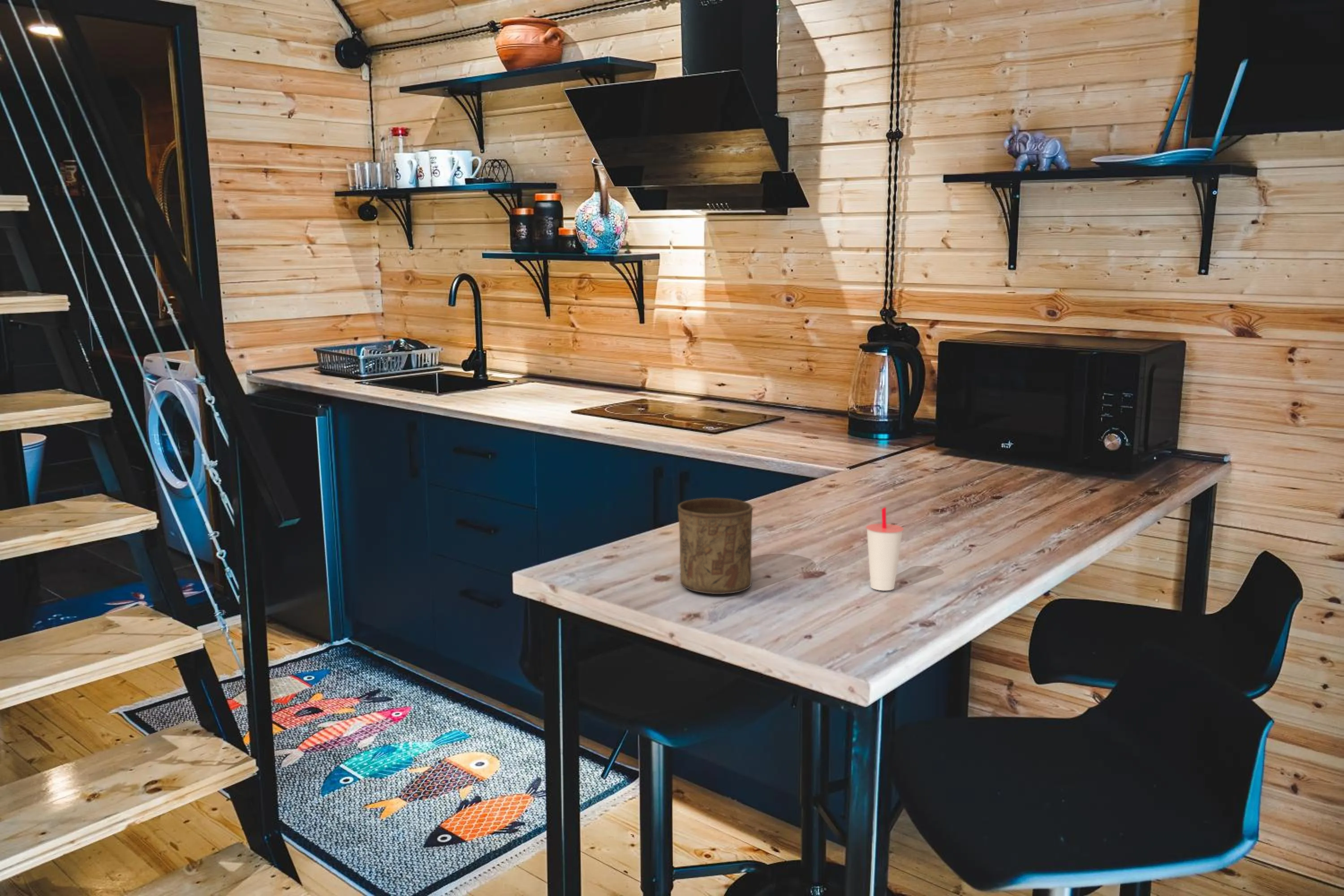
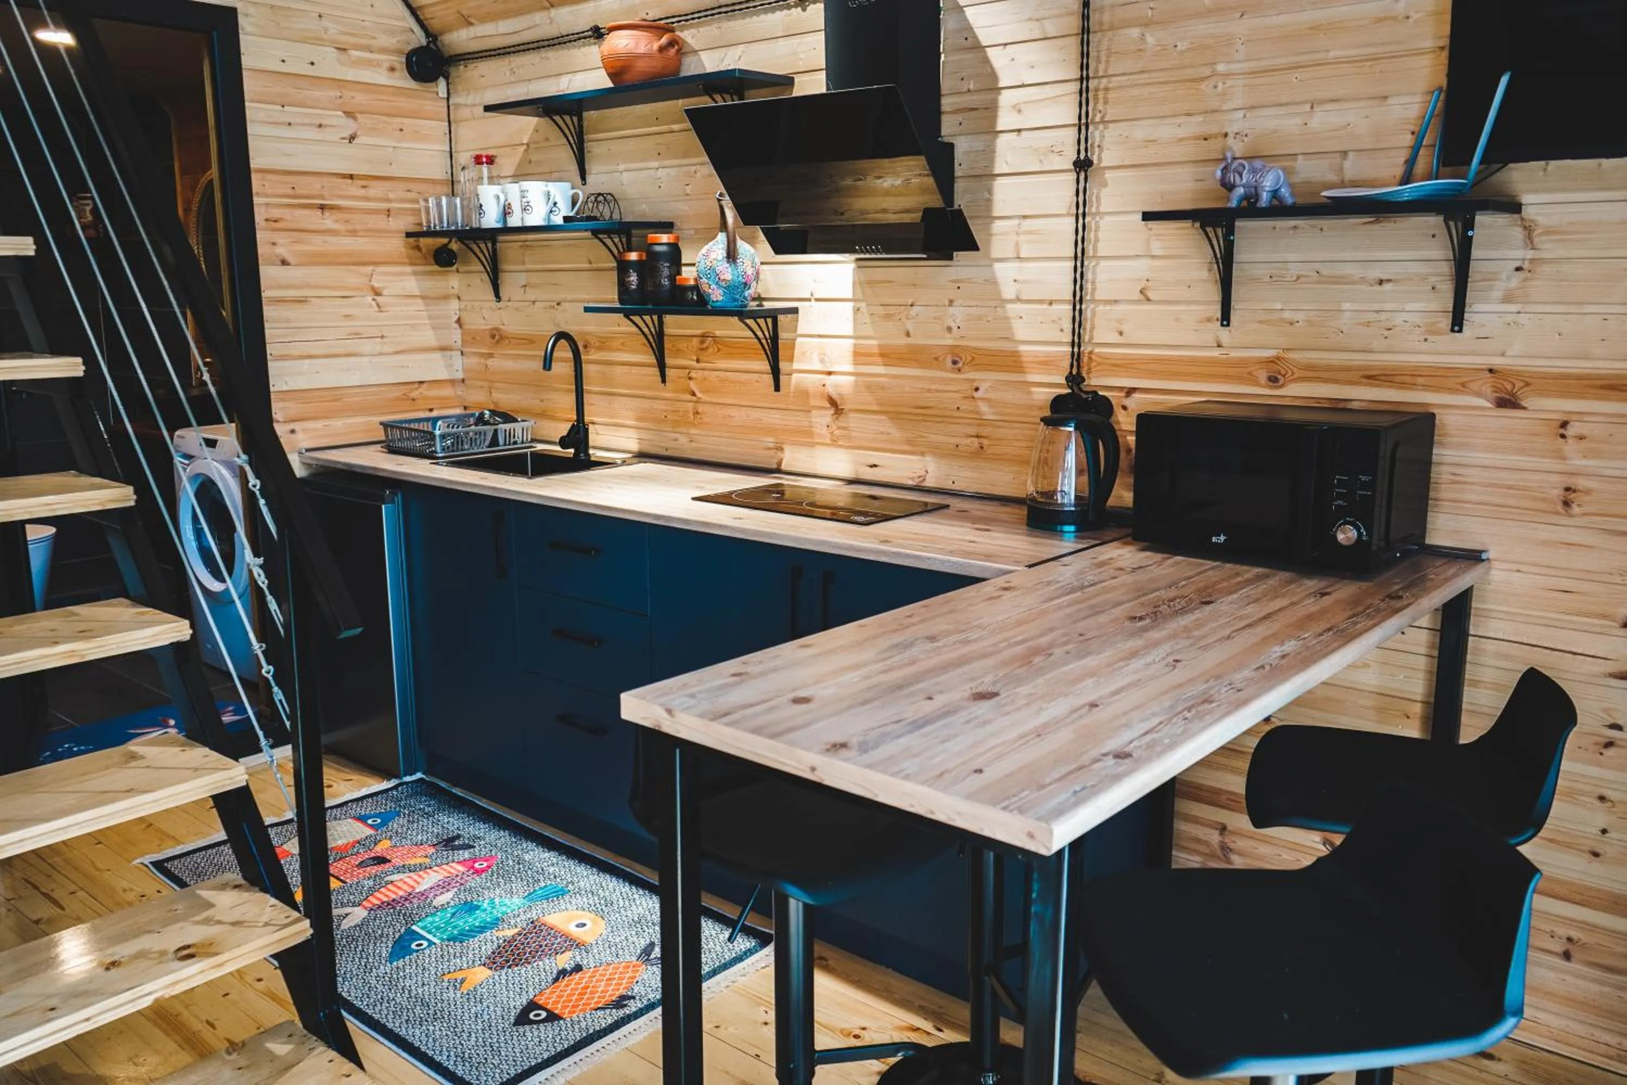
- cup (715, 546)
- cup (884, 547)
